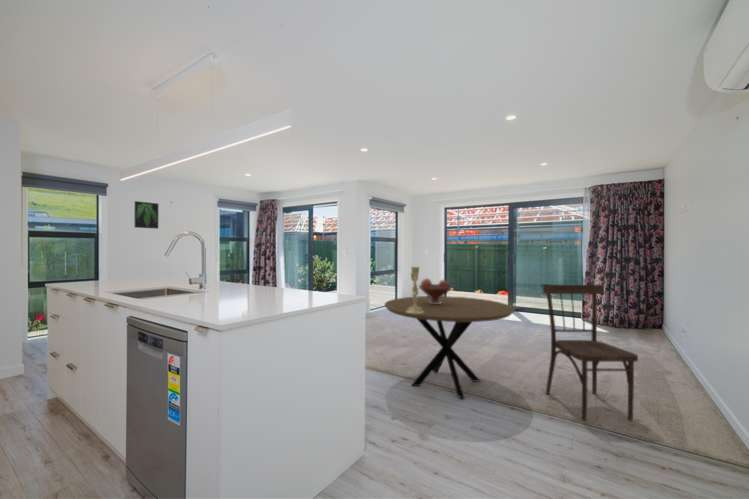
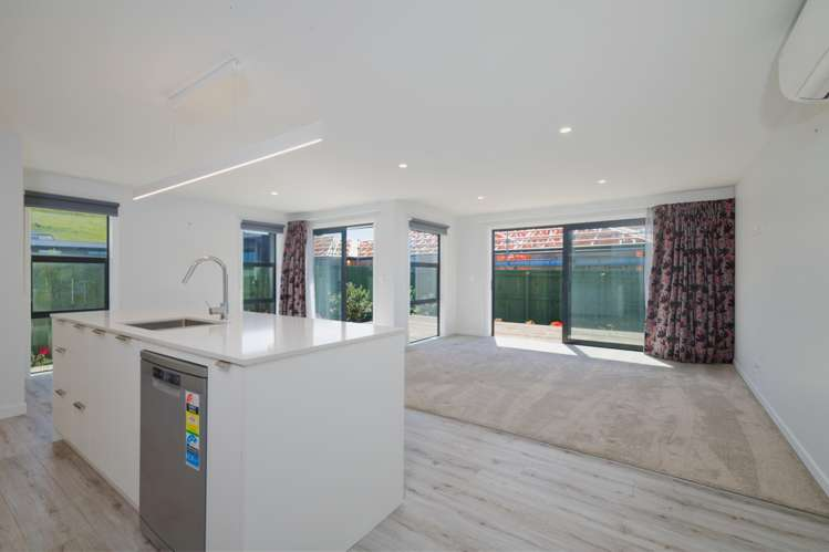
- dining chair (588, 346)
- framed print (146, 215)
- candlestick (414, 288)
- fruit bowl (435, 291)
- dining table (446, 343)
